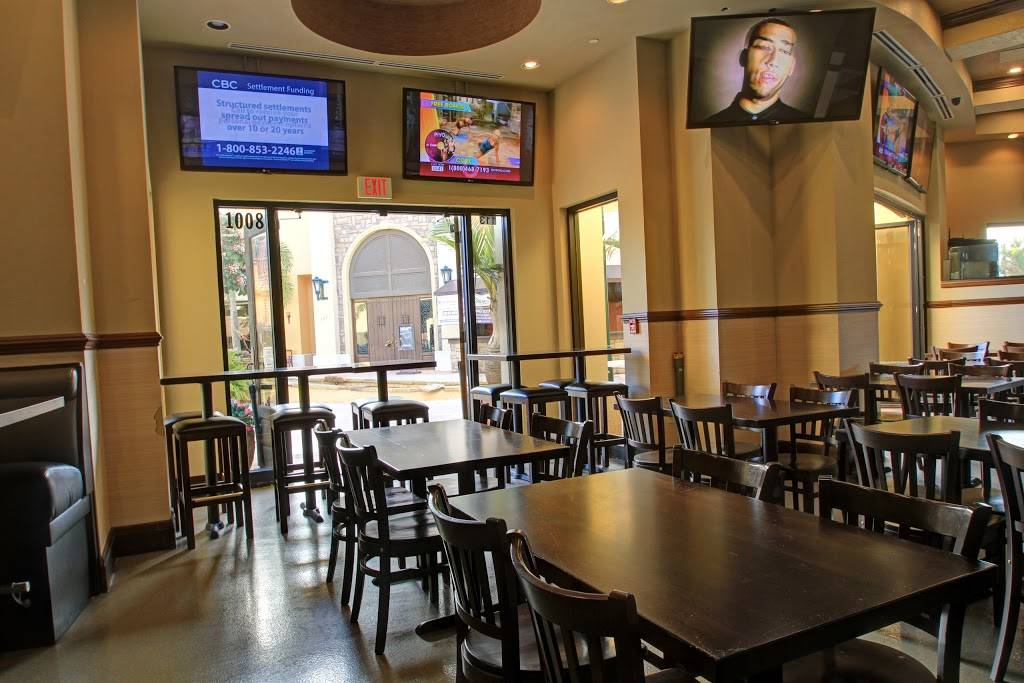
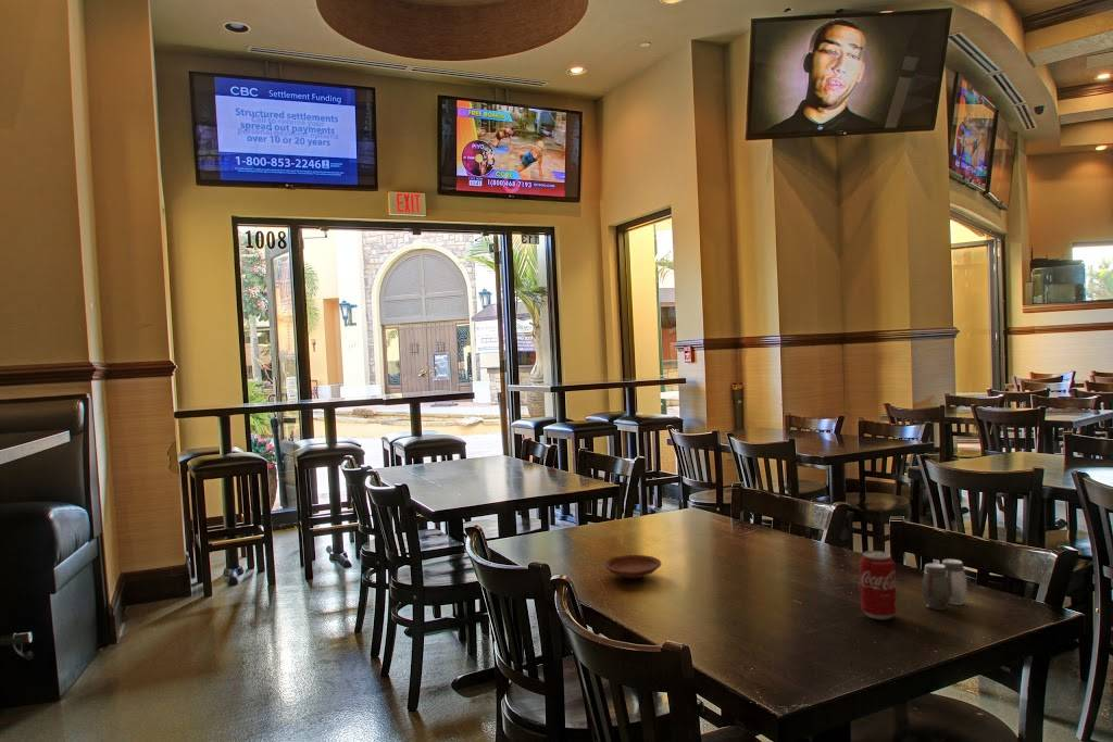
+ beverage can (877, 584)
+ plate (633, 569)
+ salt and pepper shaker (943, 582)
